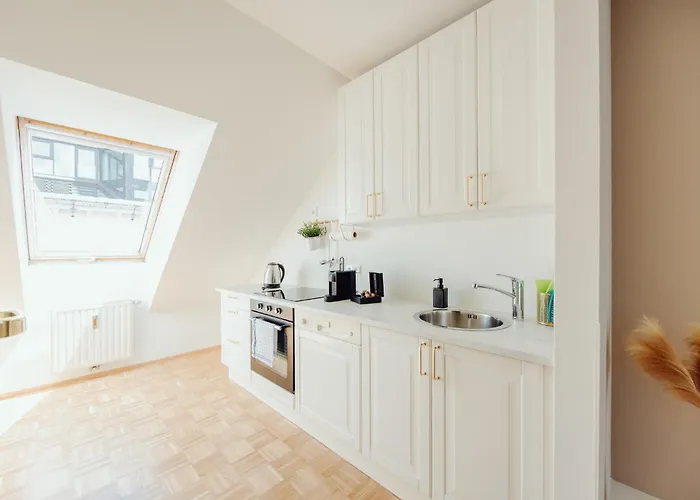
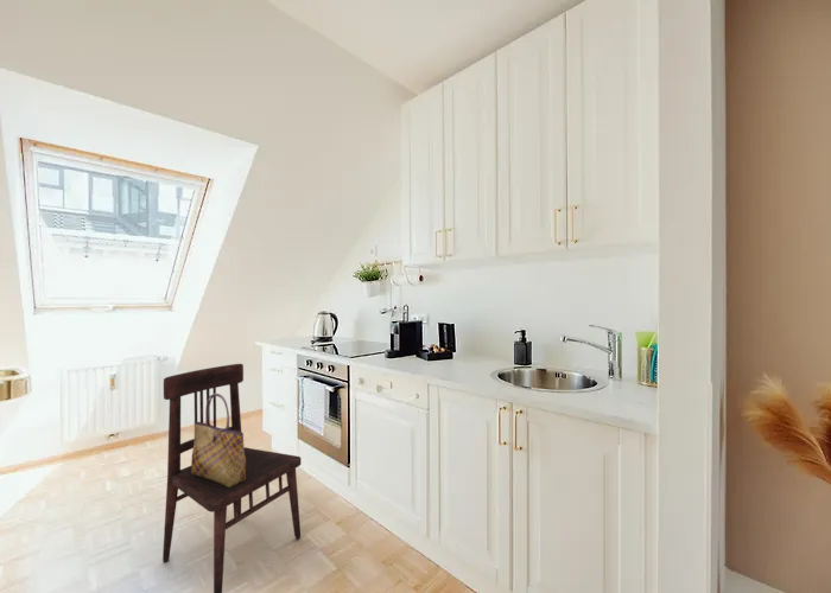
+ dining chair (246, 461)
+ tote bag (216, 435)
